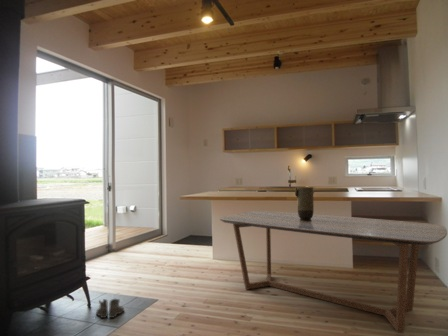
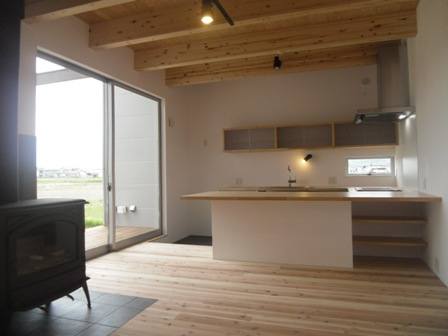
- boots (110, 306)
- vase (305, 203)
- dining table (319, 234)
